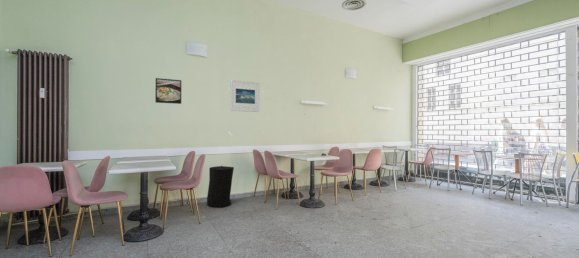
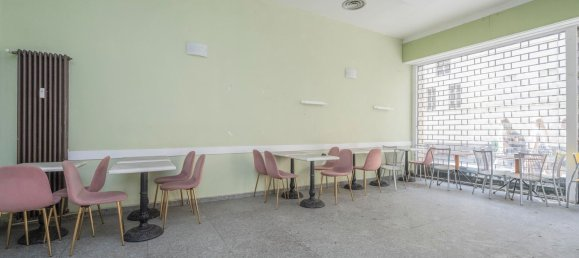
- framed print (168, 91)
- trash can (220, 184)
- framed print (245, 96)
